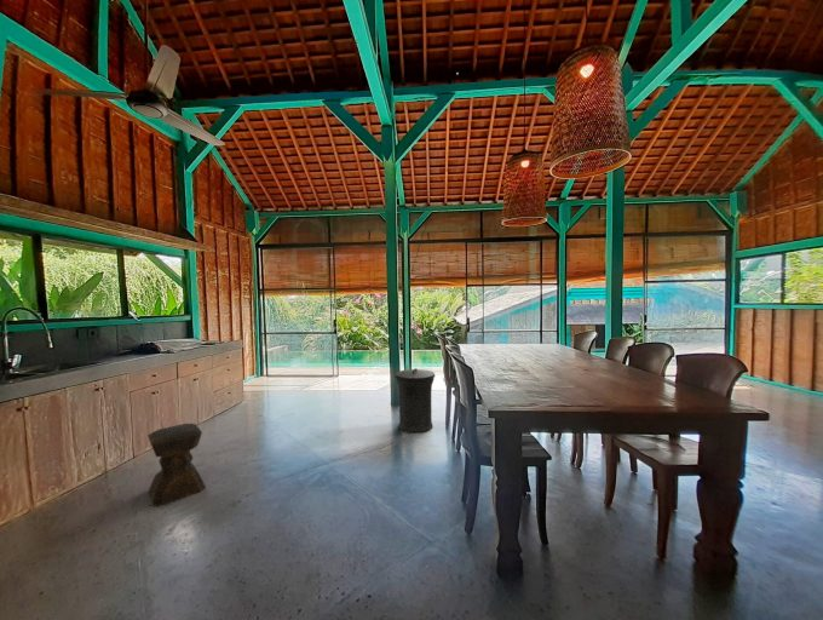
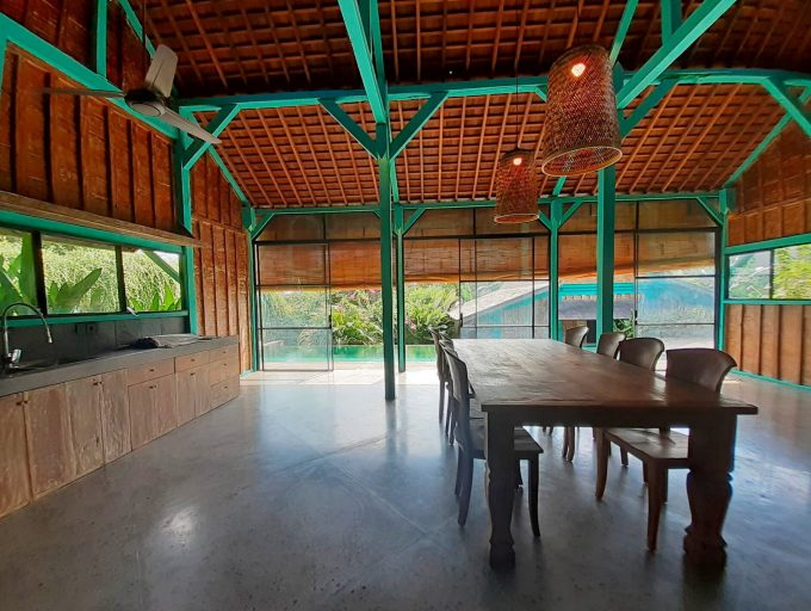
- stool (175, 460)
- trash can (415, 397)
